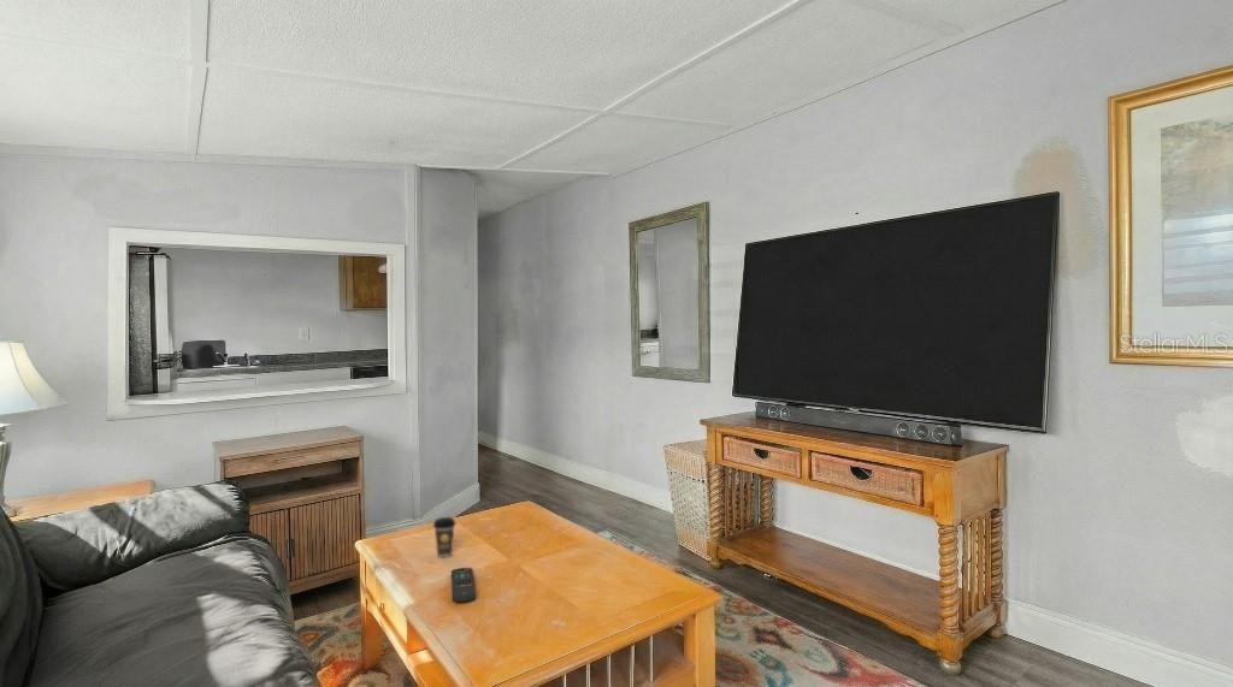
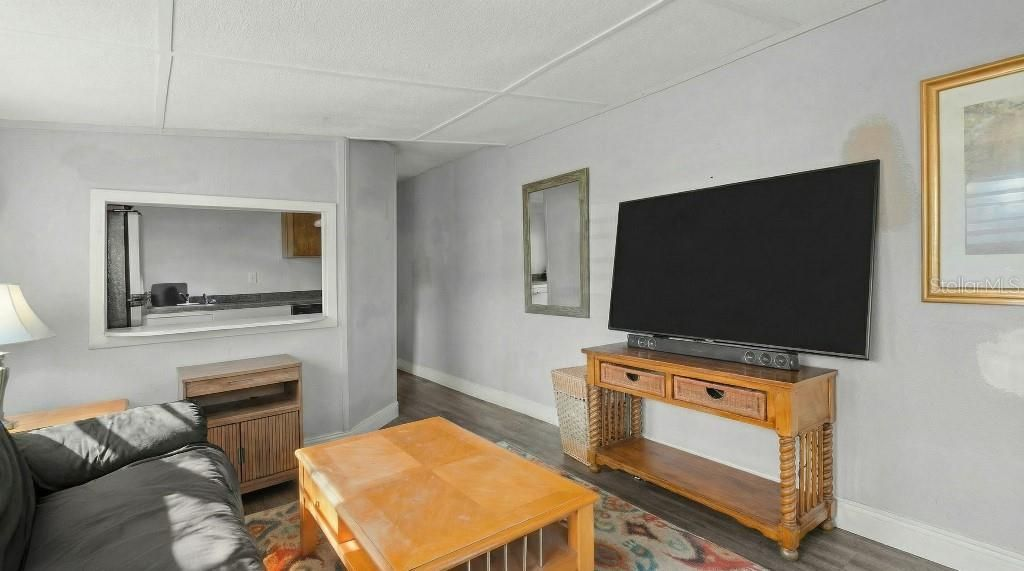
- coffee cup (444, 537)
- remote control (462, 582)
